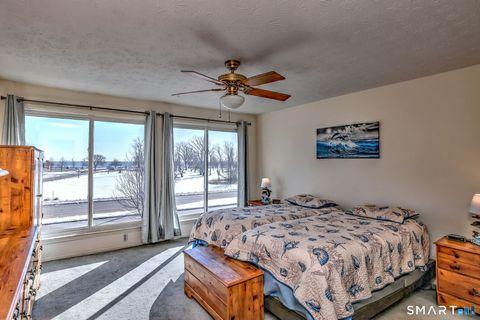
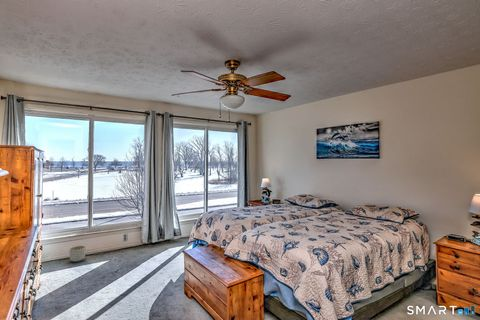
+ planter (77, 254)
